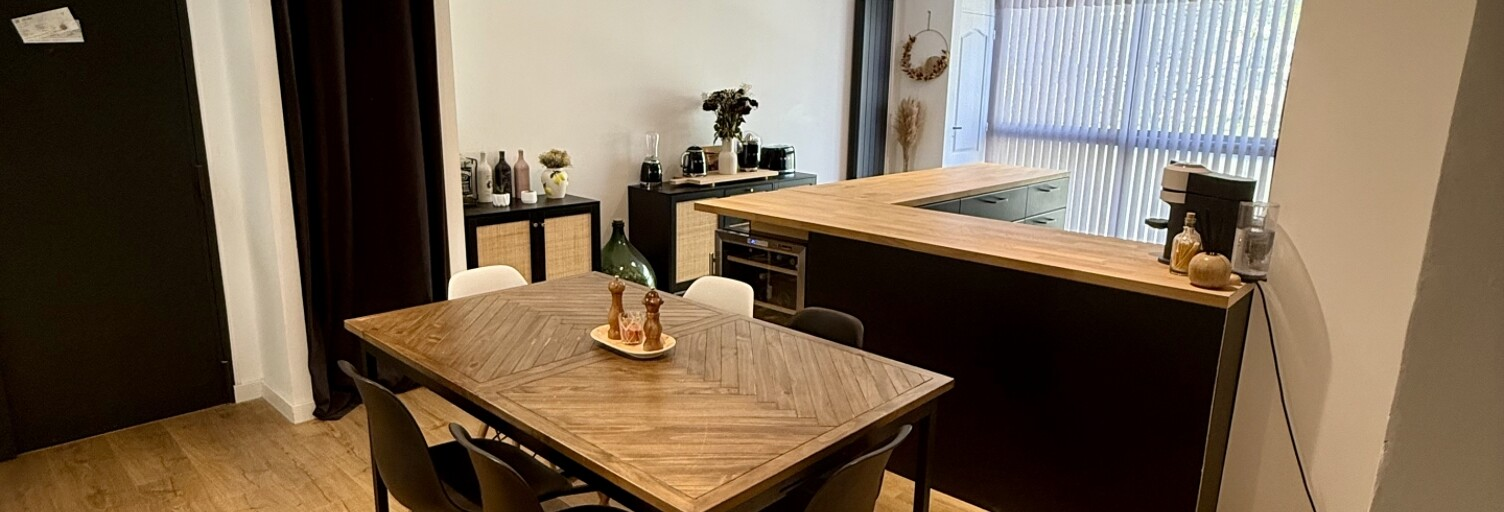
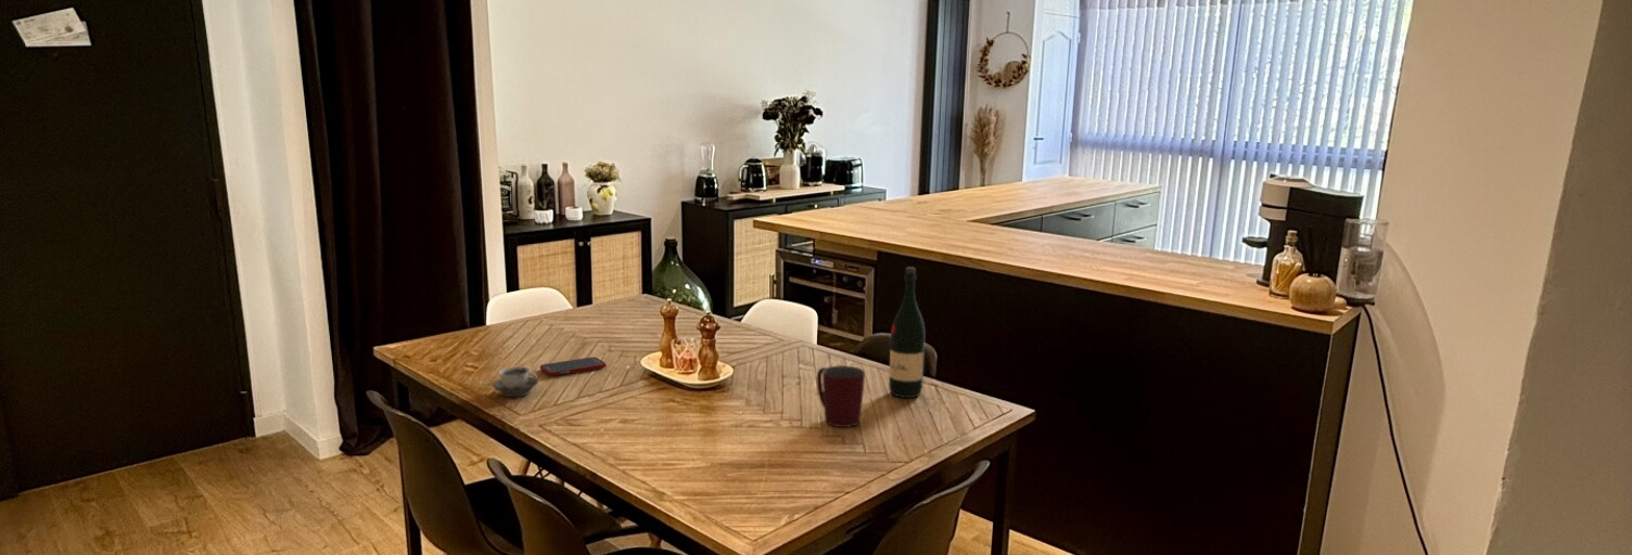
+ wine bottle (907, 331)
+ cell phone (573, 365)
+ mug (838, 395)
+ cup (514, 382)
